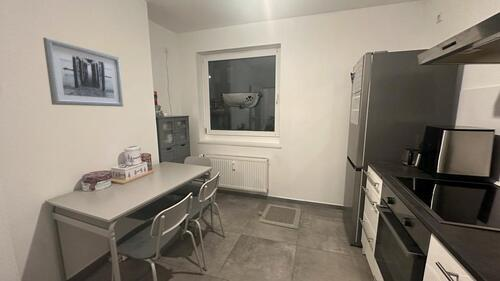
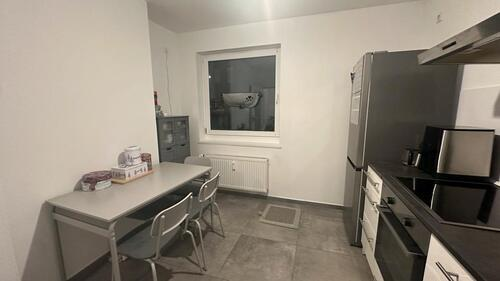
- wall art (90, 78)
